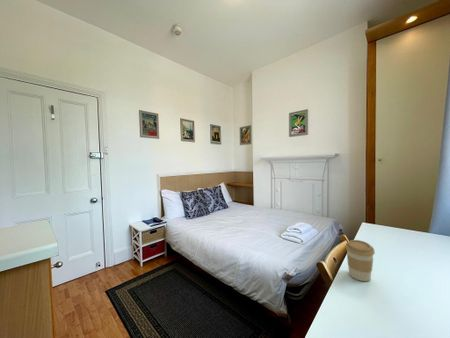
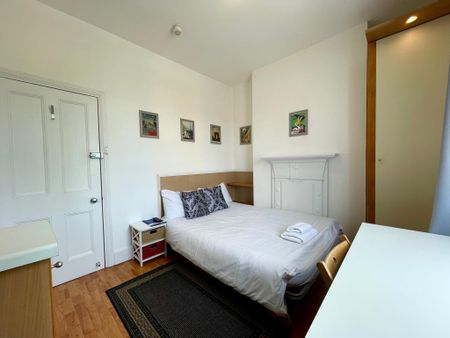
- coffee cup (359, 259)
